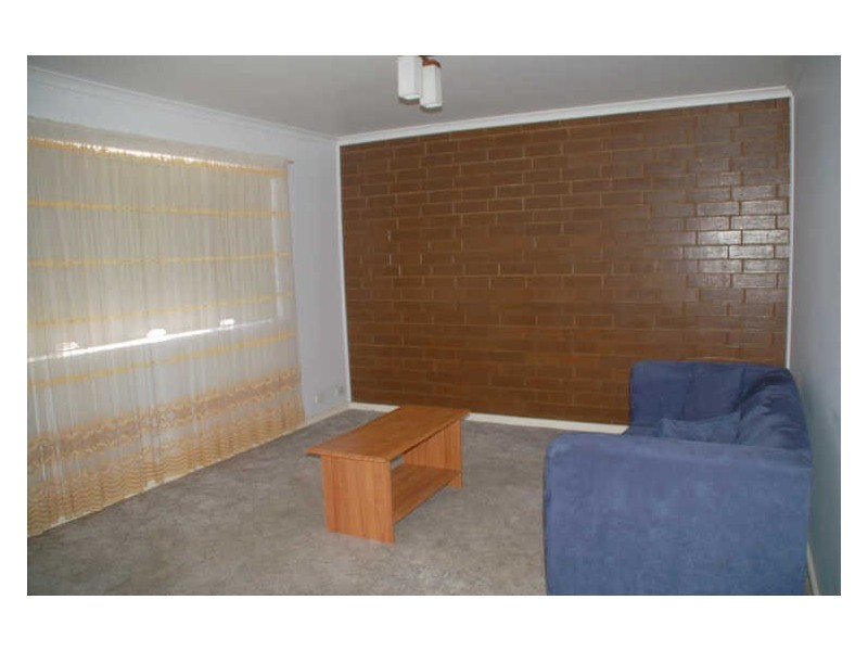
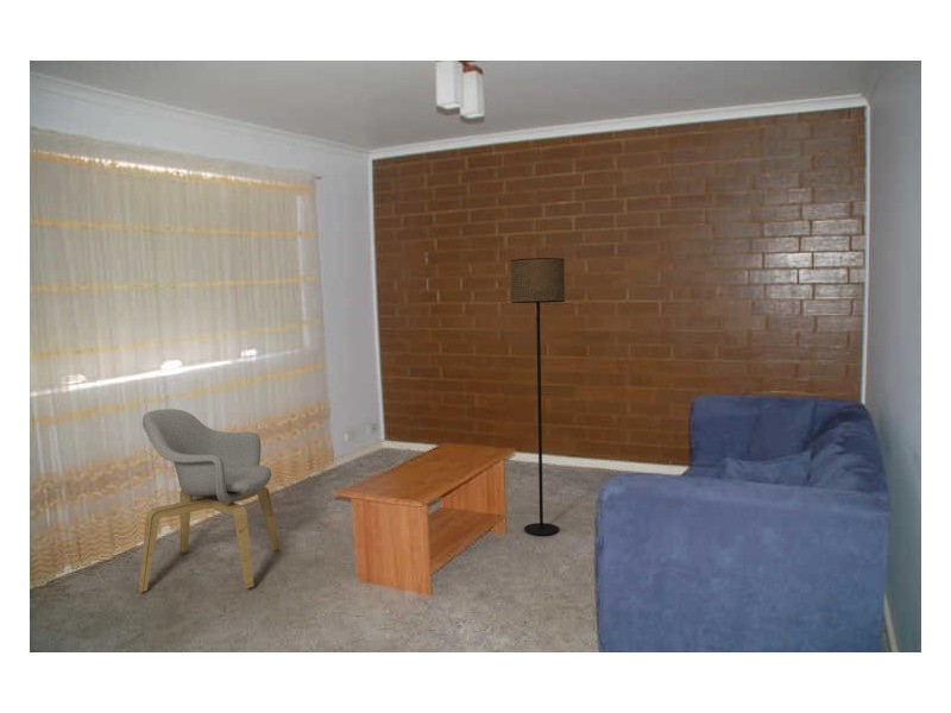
+ armchair (209, 490)
+ floor lamp (539, 396)
